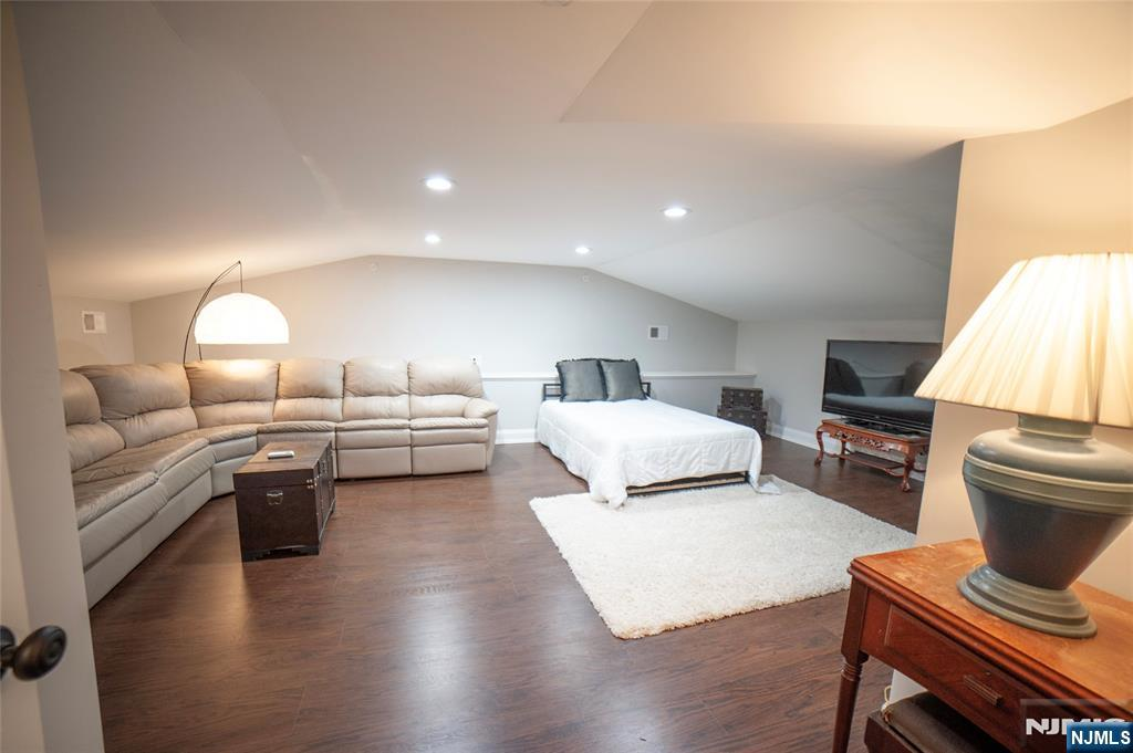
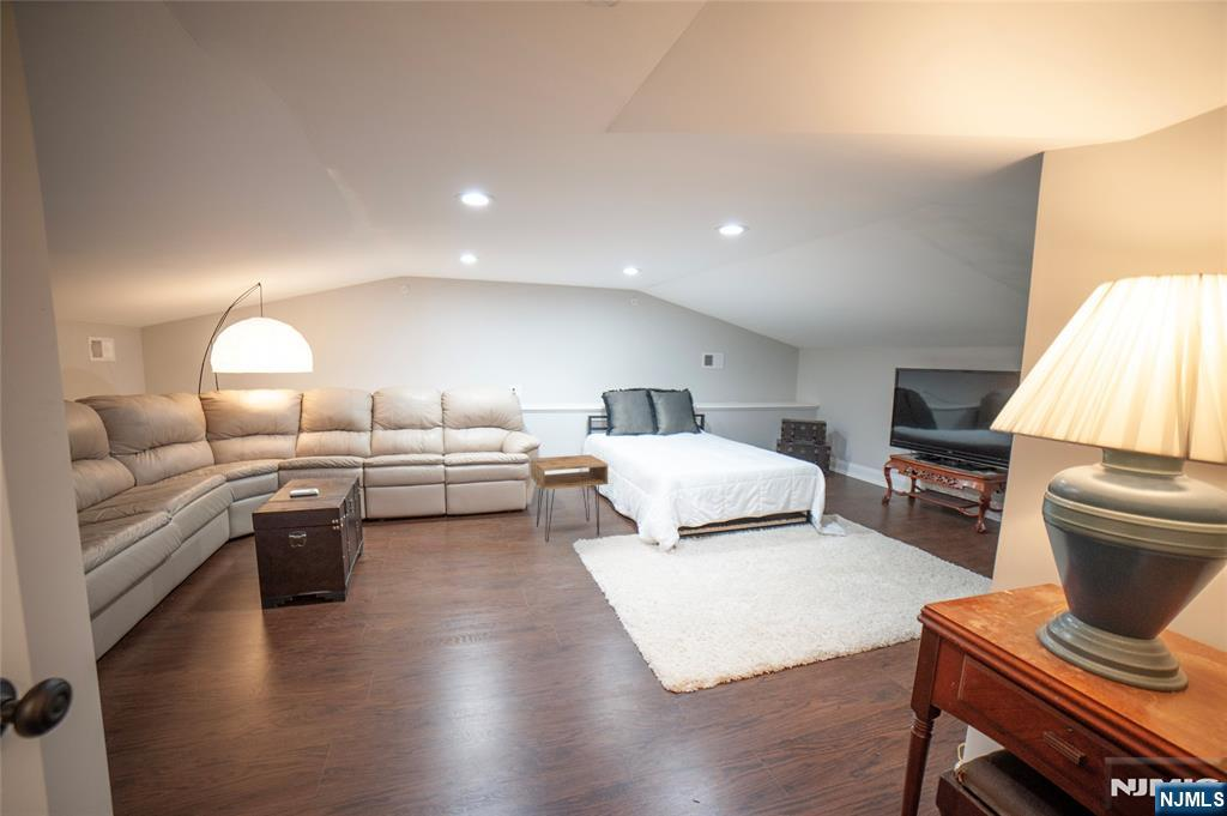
+ nightstand (568, 486)
